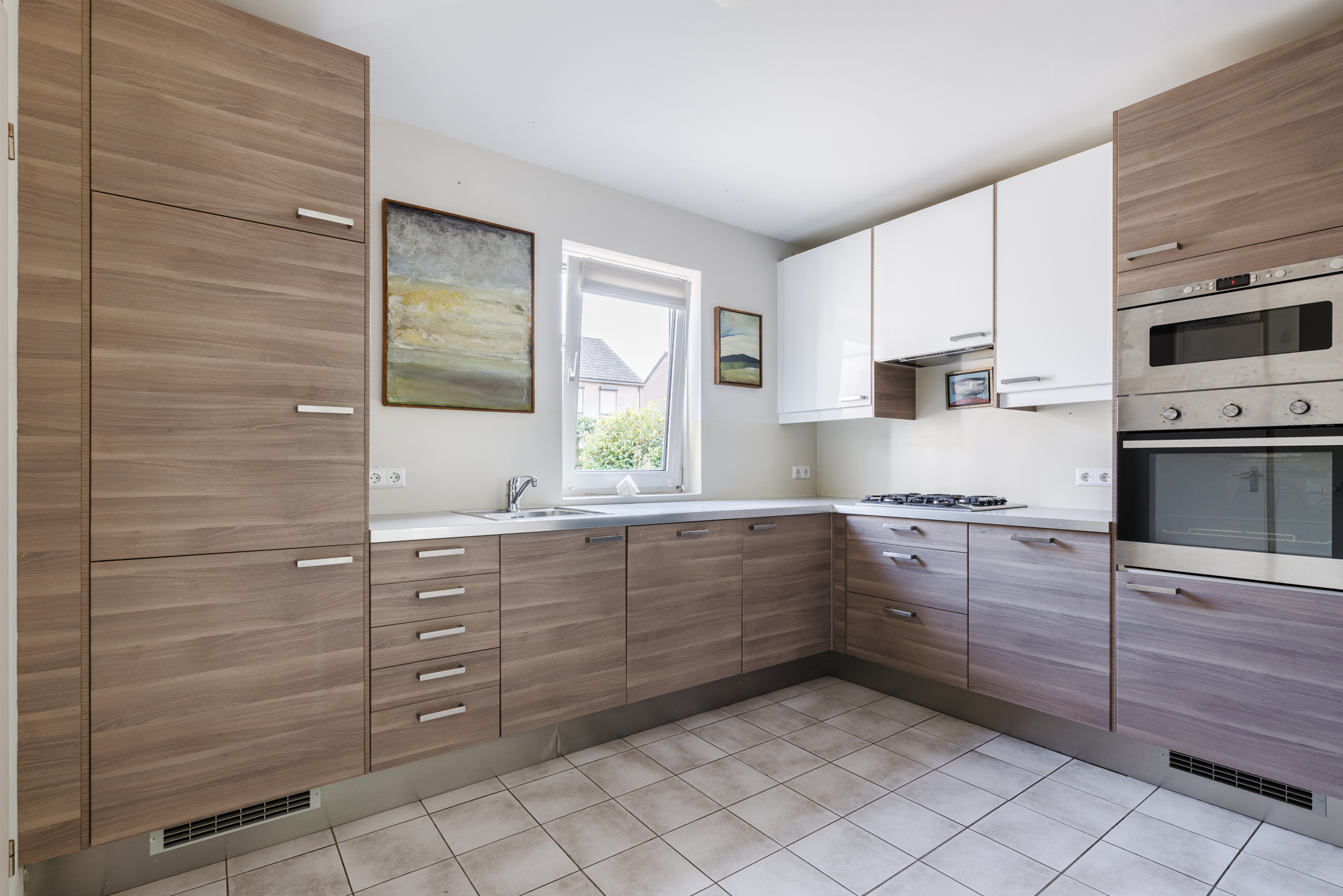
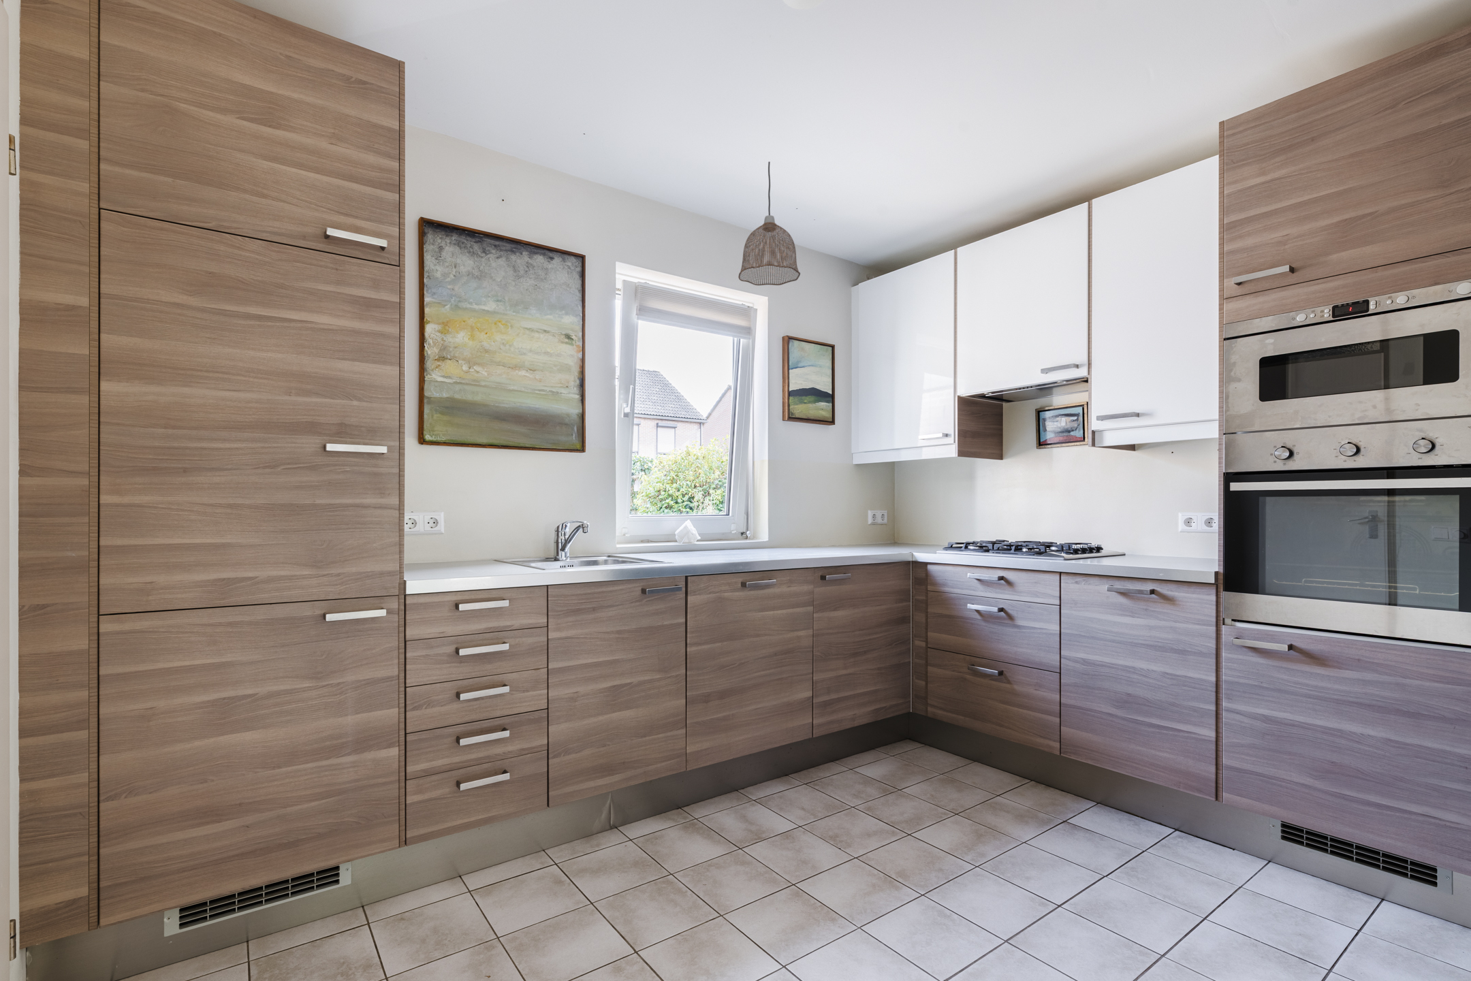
+ pendant lamp (769, 219)
